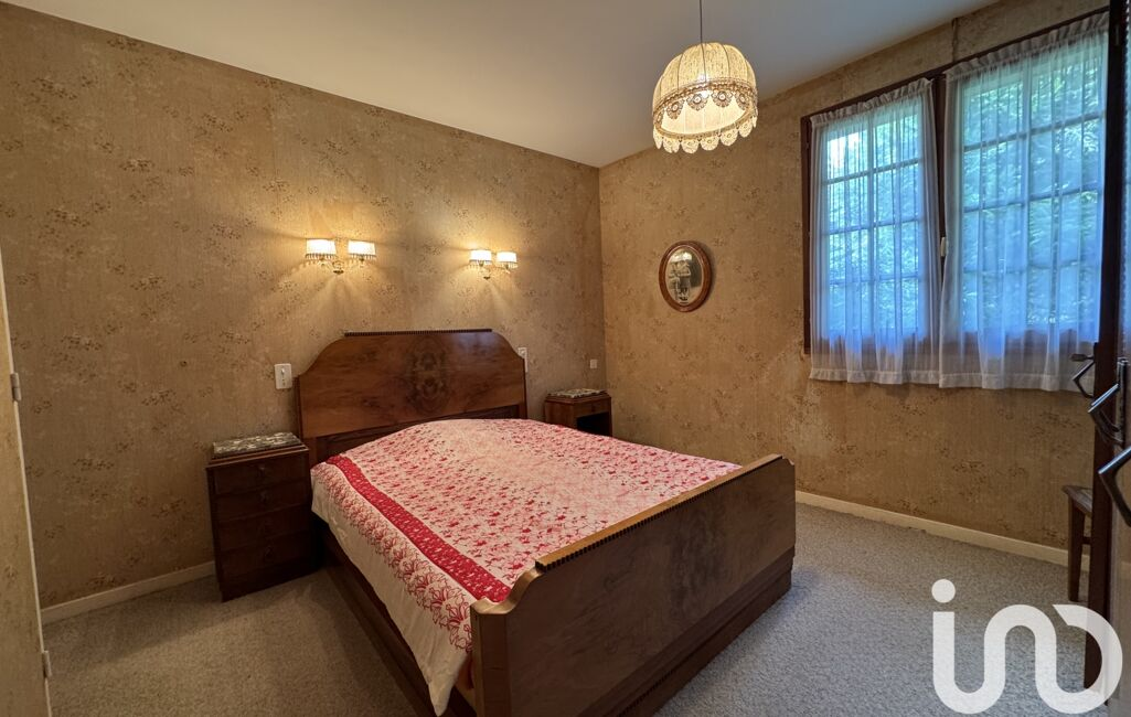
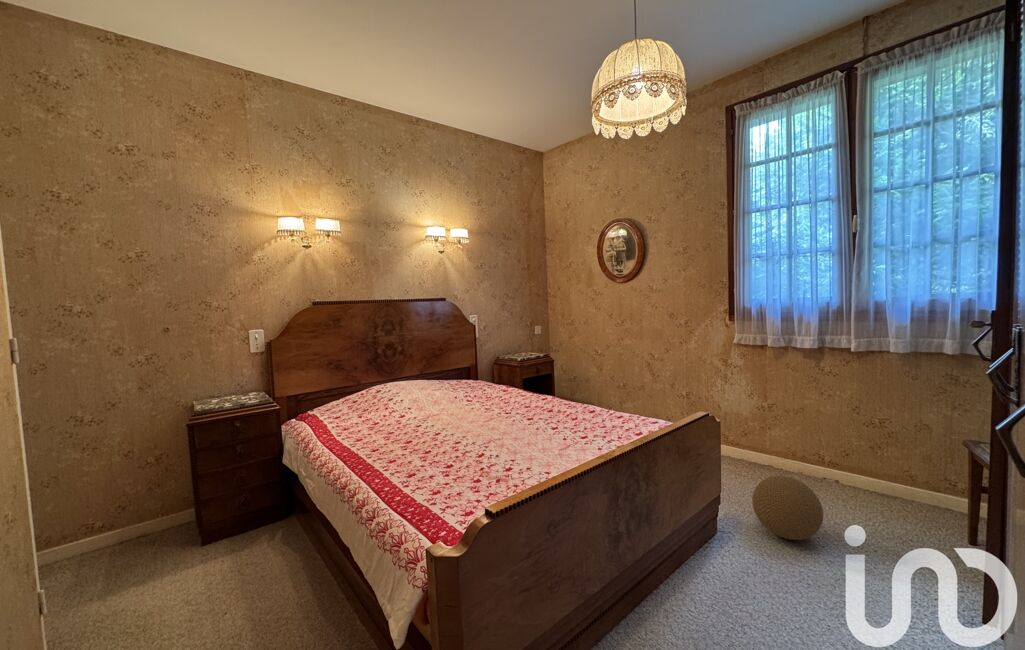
+ decorative ball (786, 506)
